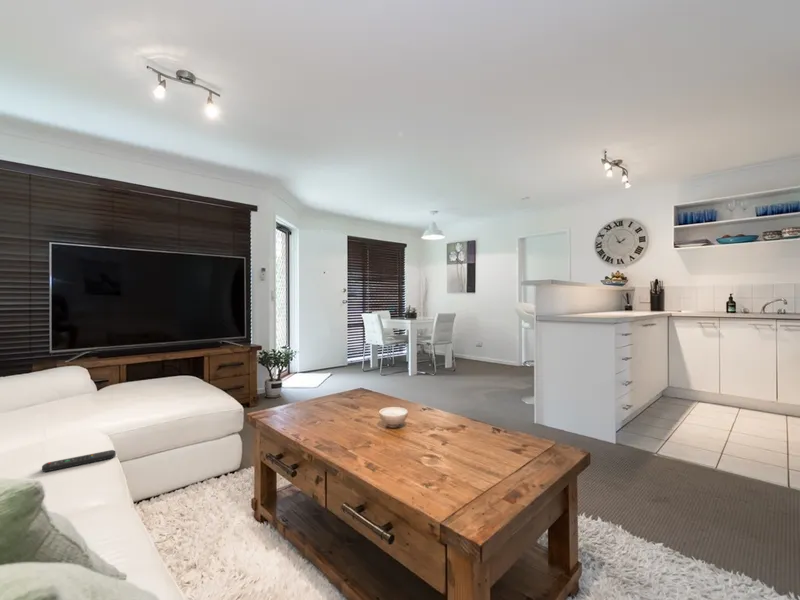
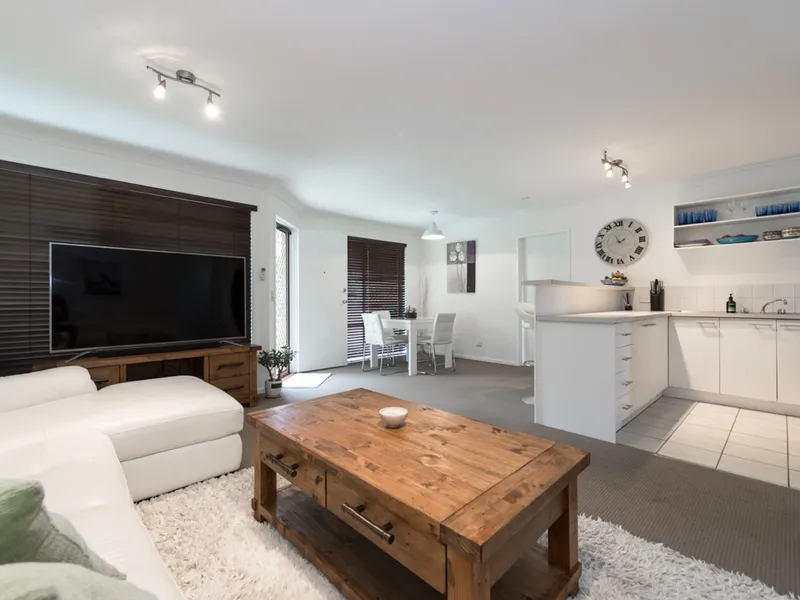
- remote control (80, 460)
